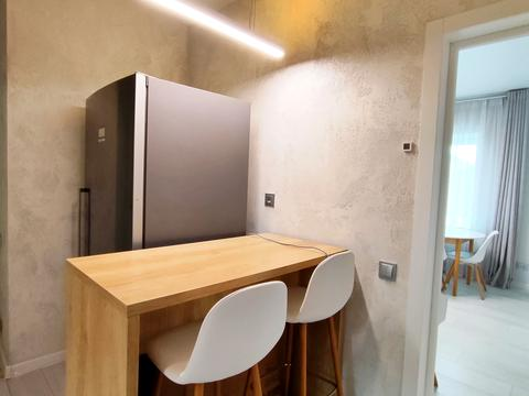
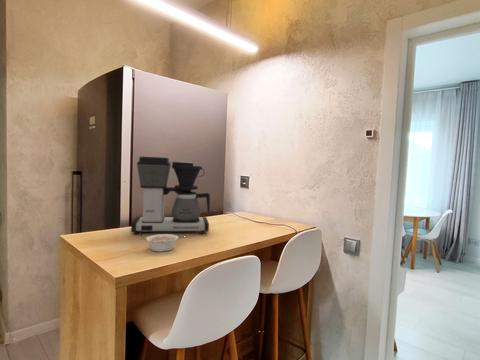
+ coffee maker (174, 191)
+ legume (163, 242)
